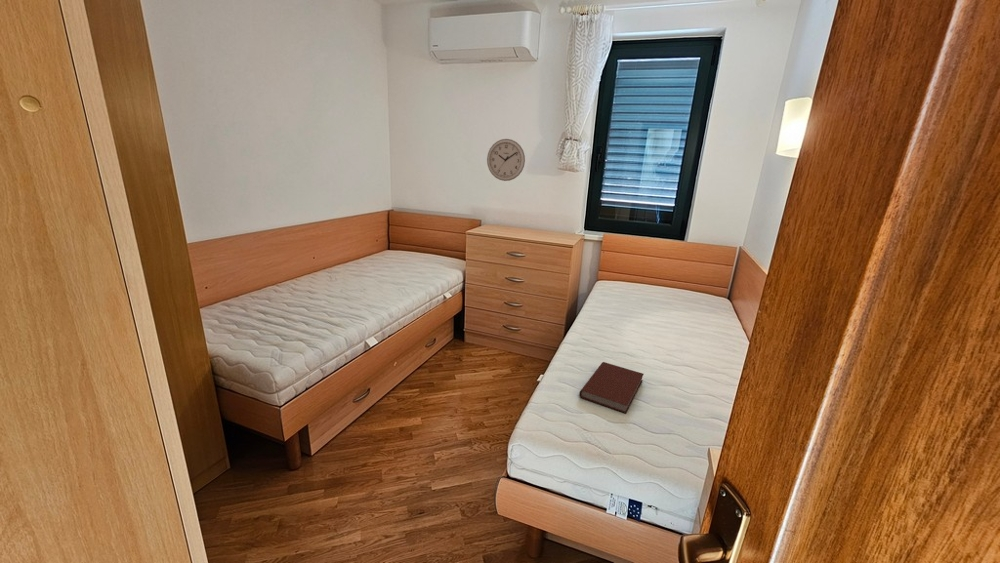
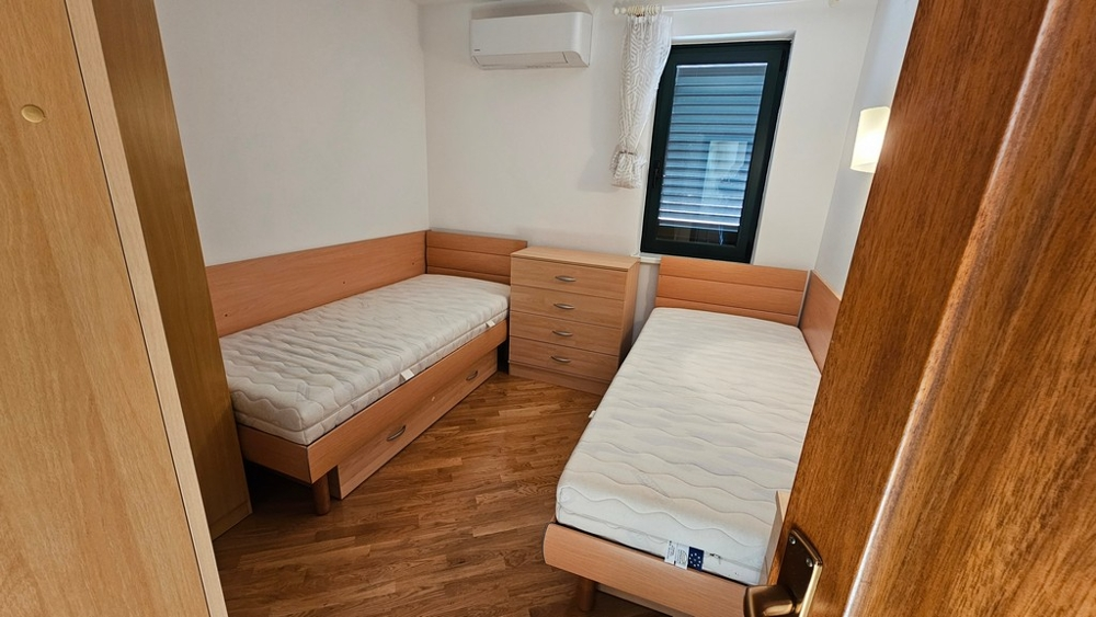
- book (612, 384)
- wall clock (505, 160)
